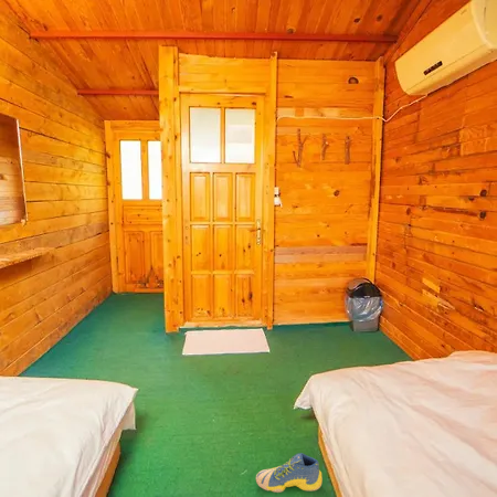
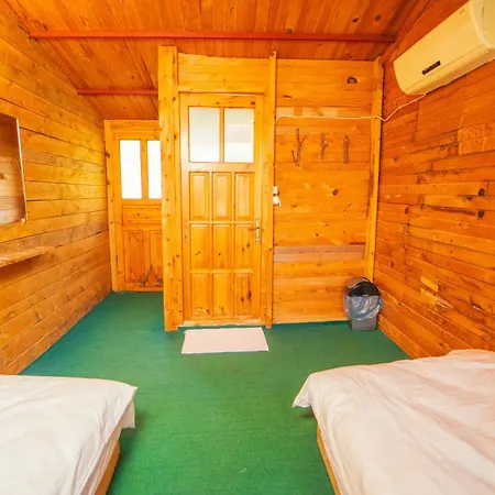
- sneaker (288, 468)
